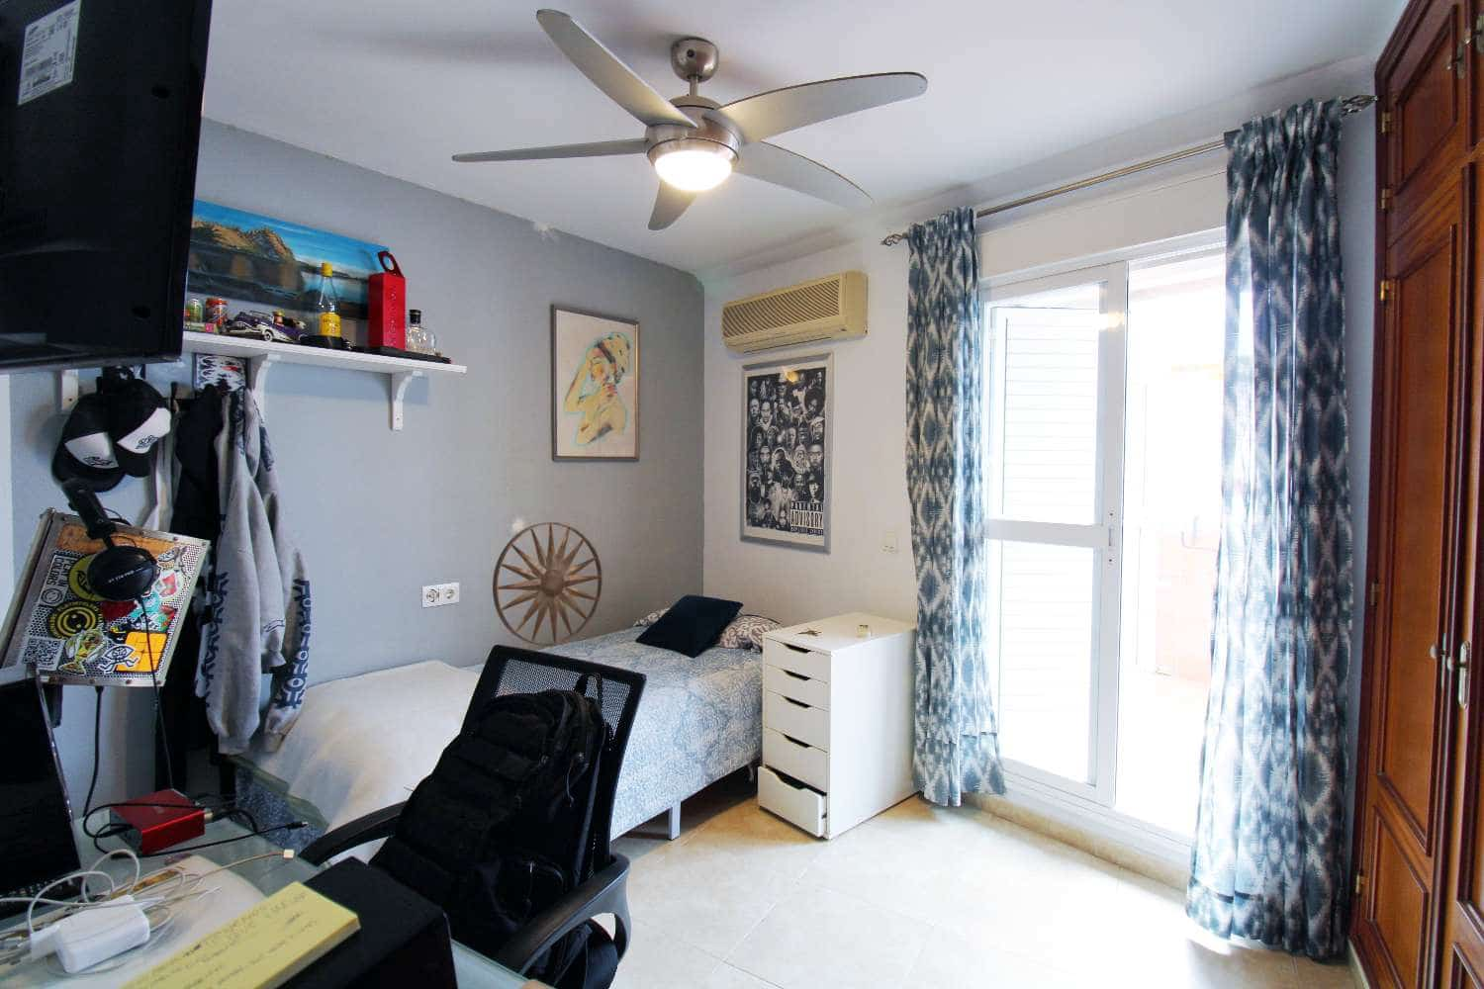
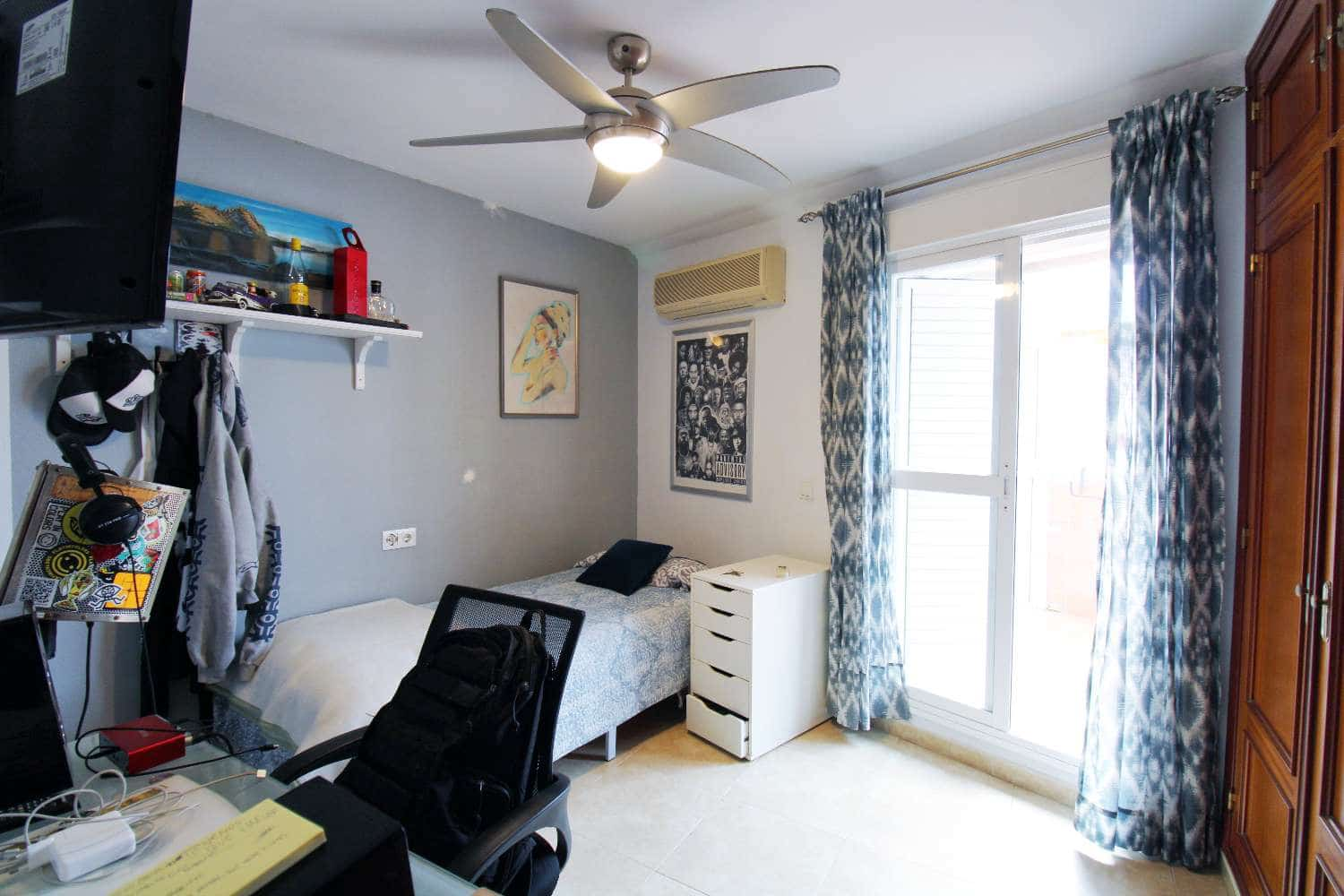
- wall art (551, 583)
